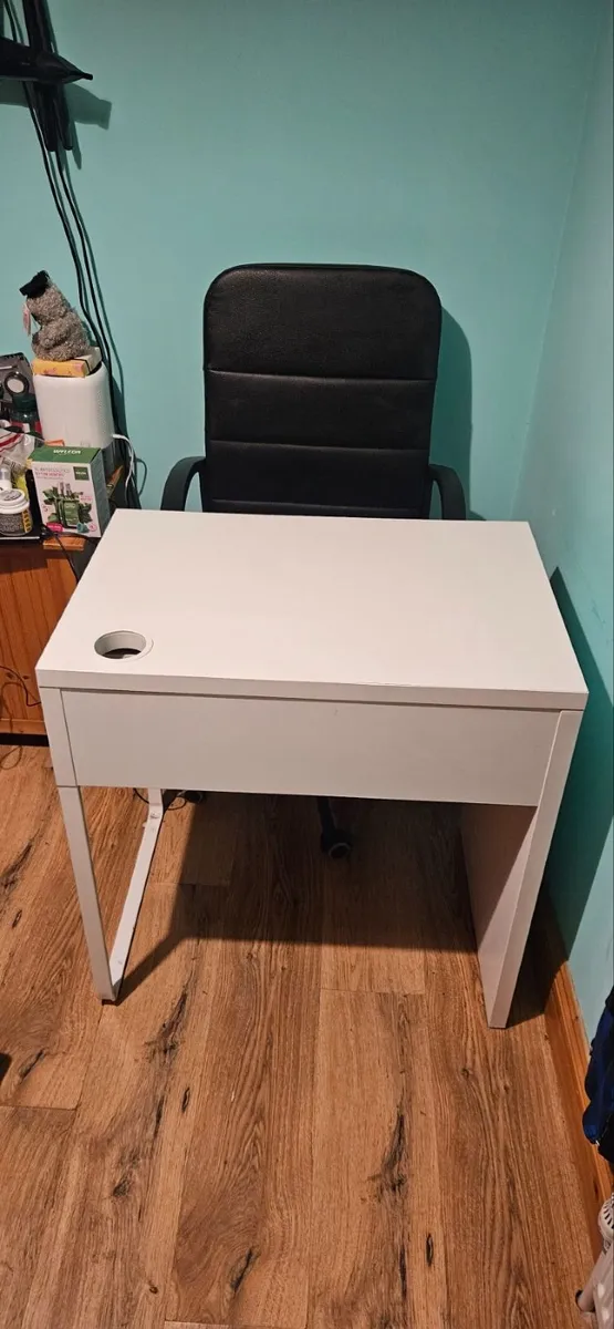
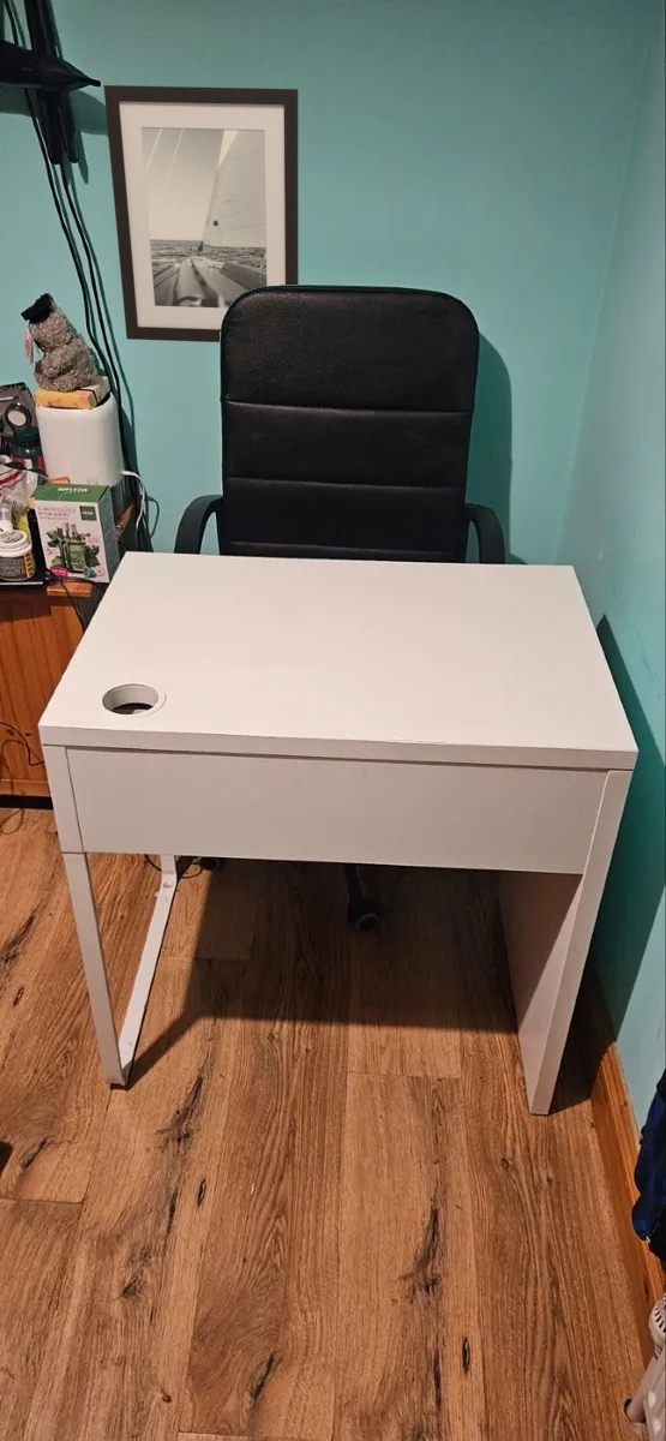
+ wall art (206, 222)
